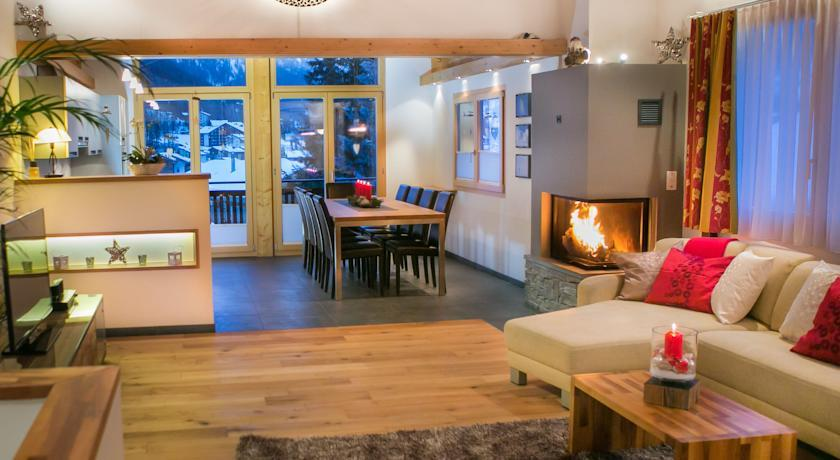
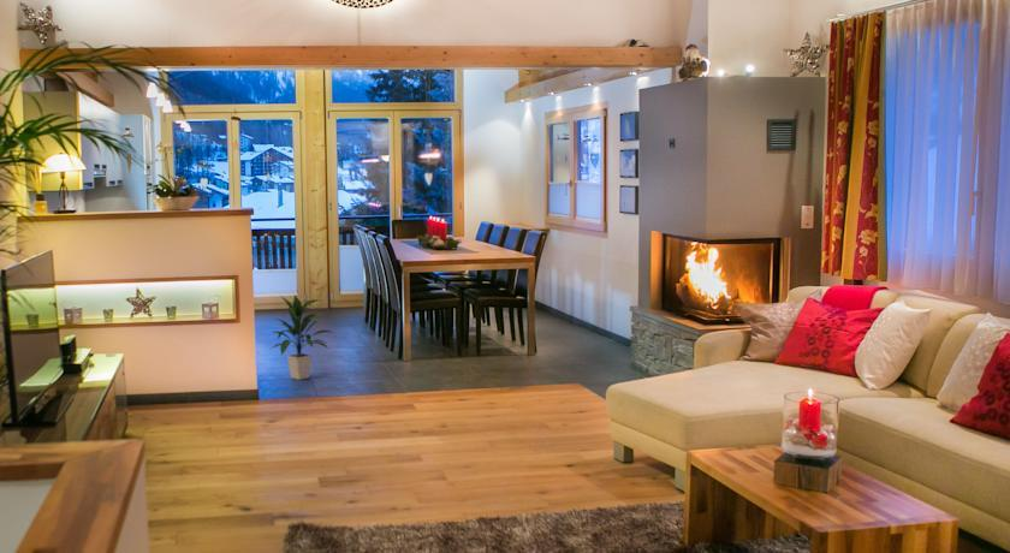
+ indoor plant (298, 334)
